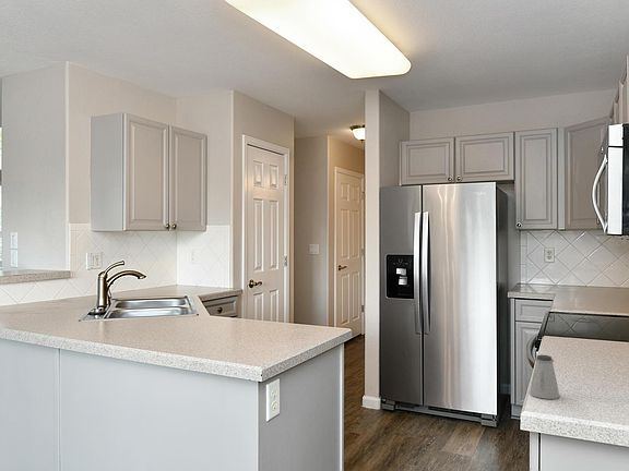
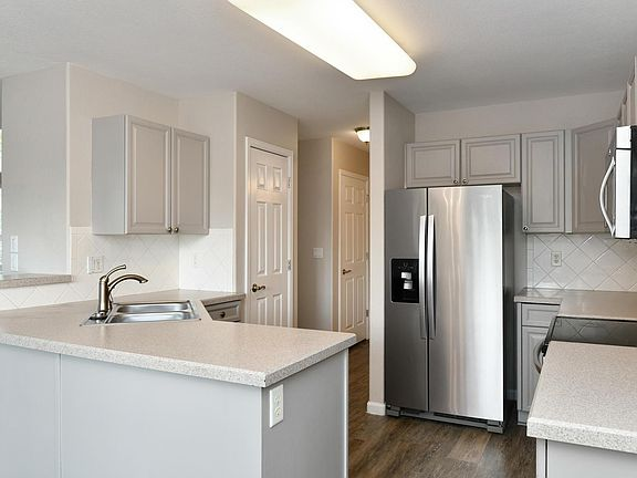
- saltshaker (544, 375)
